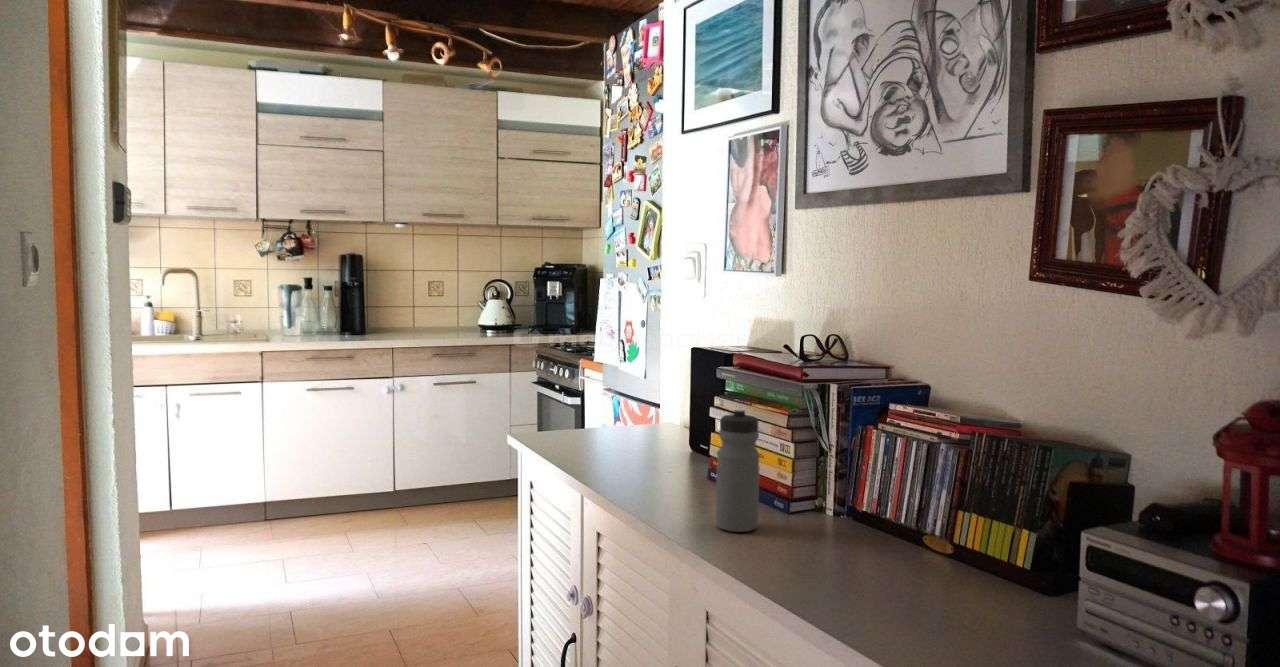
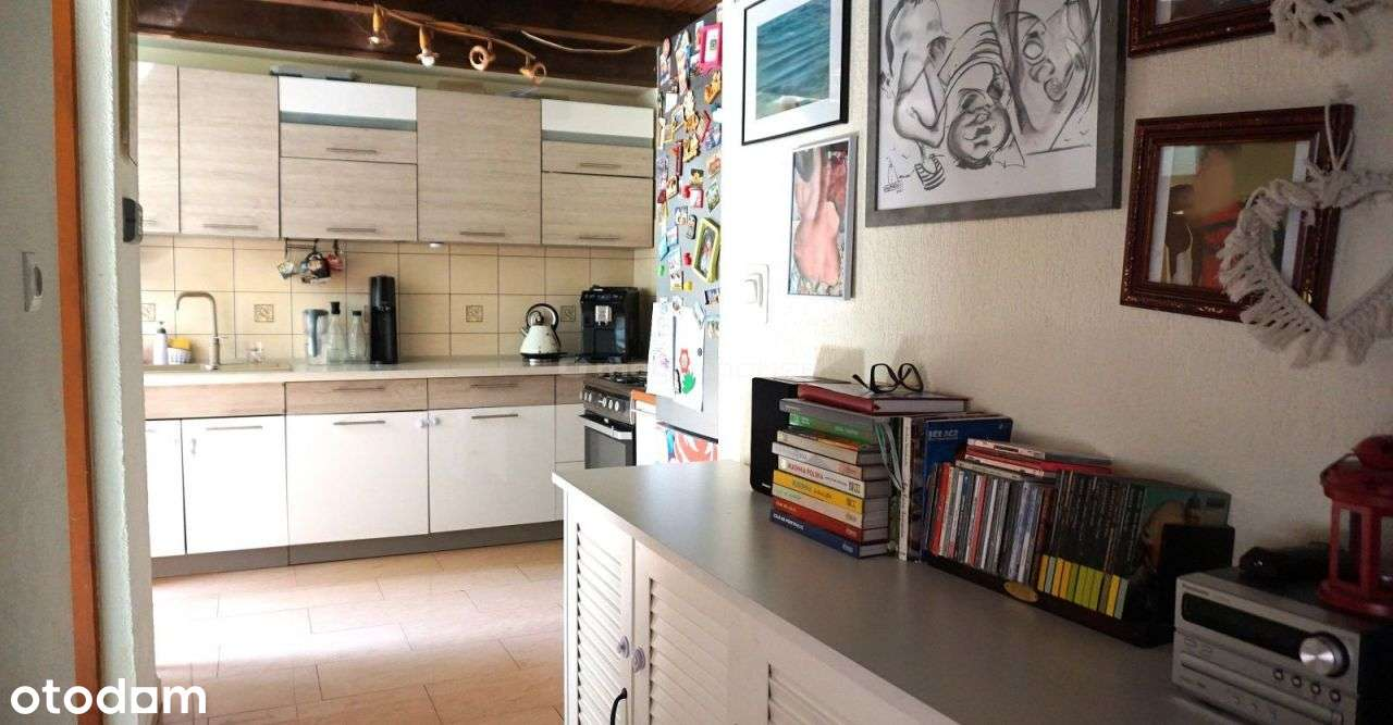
- water bottle (738, 467)
